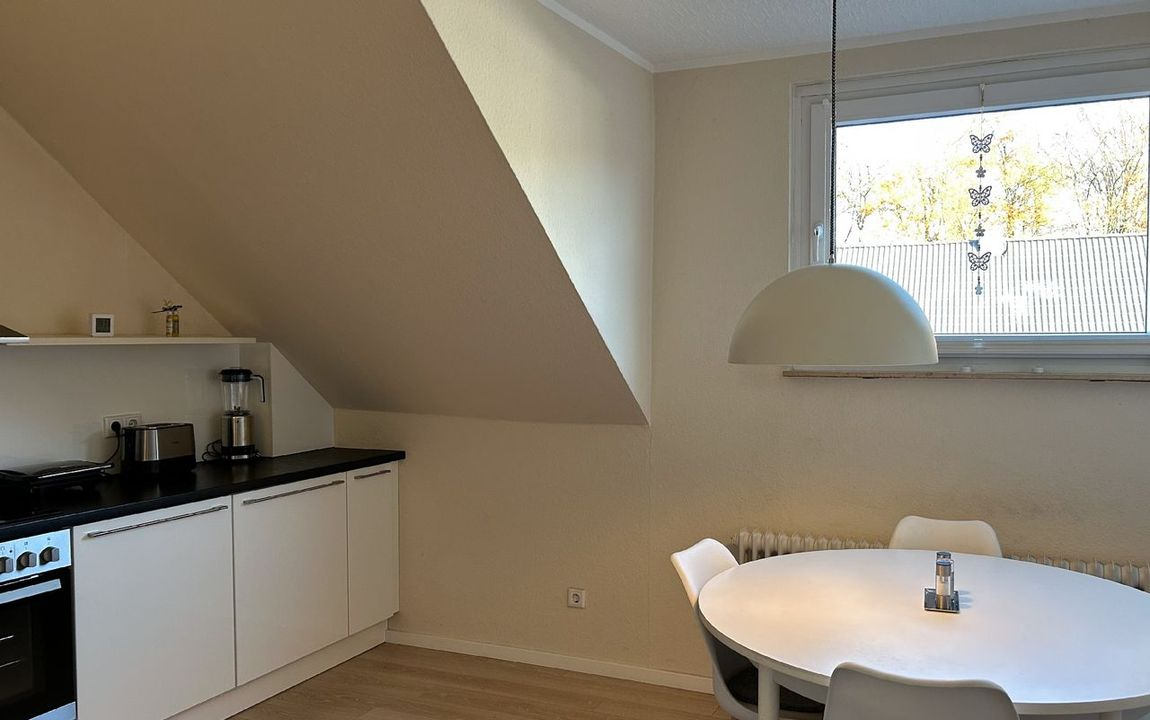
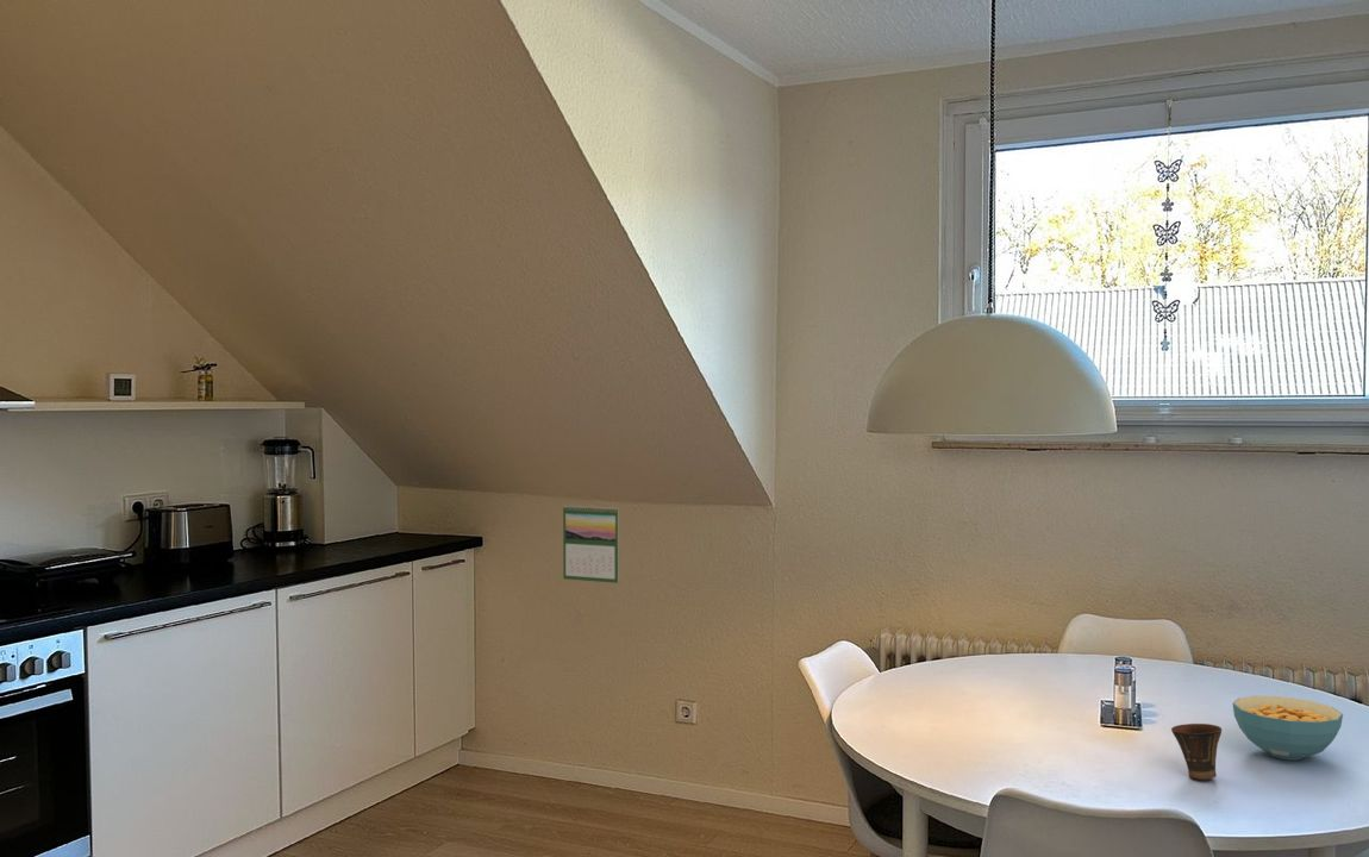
+ cereal bowl (1286, 731)
+ cup (1195, 750)
+ calendar (590, 543)
